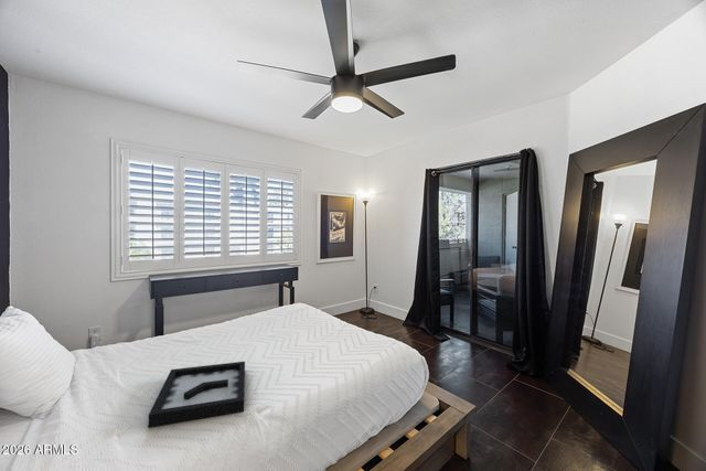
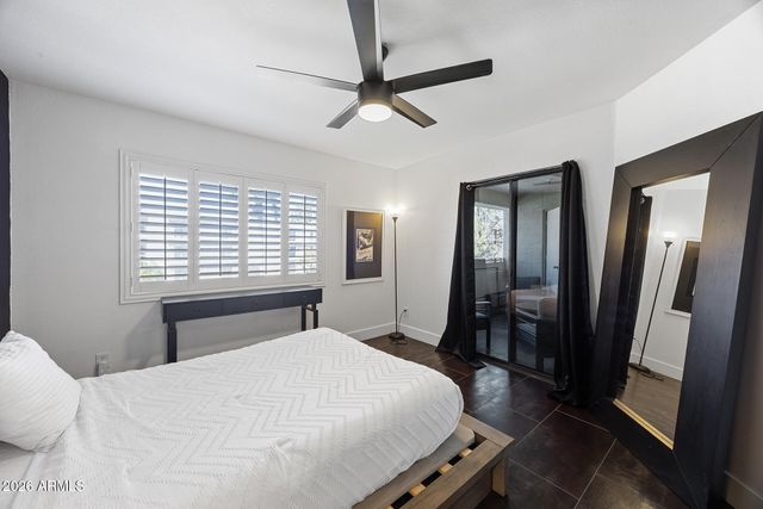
- decorative tray (204, 388)
